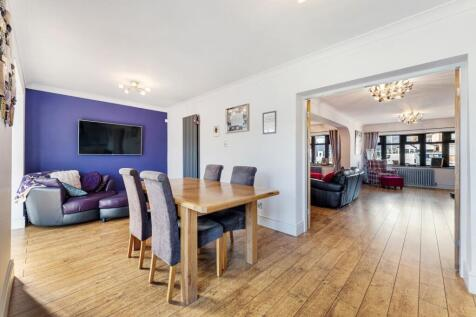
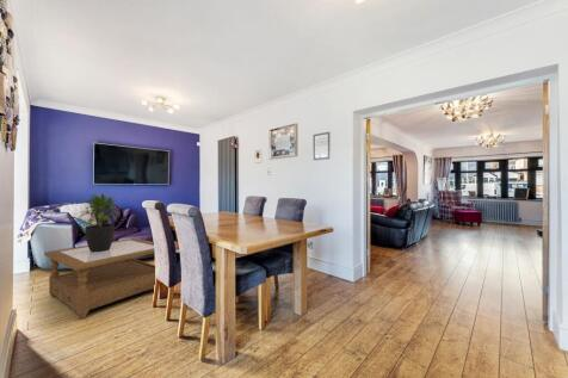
+ coffee table (111, 271)
+ potted plant (103, 221)
